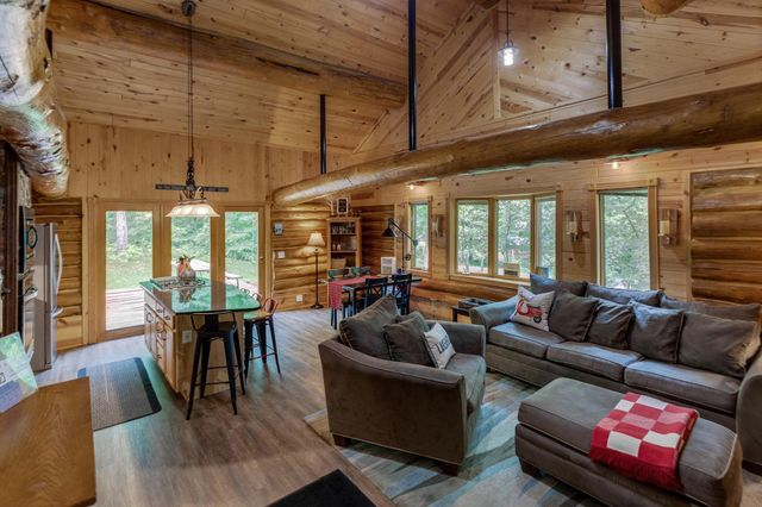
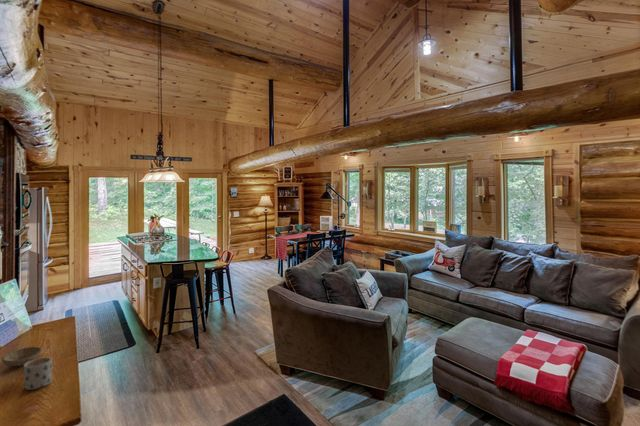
+ bowl (22, 358)
+ mug (37, 372)
